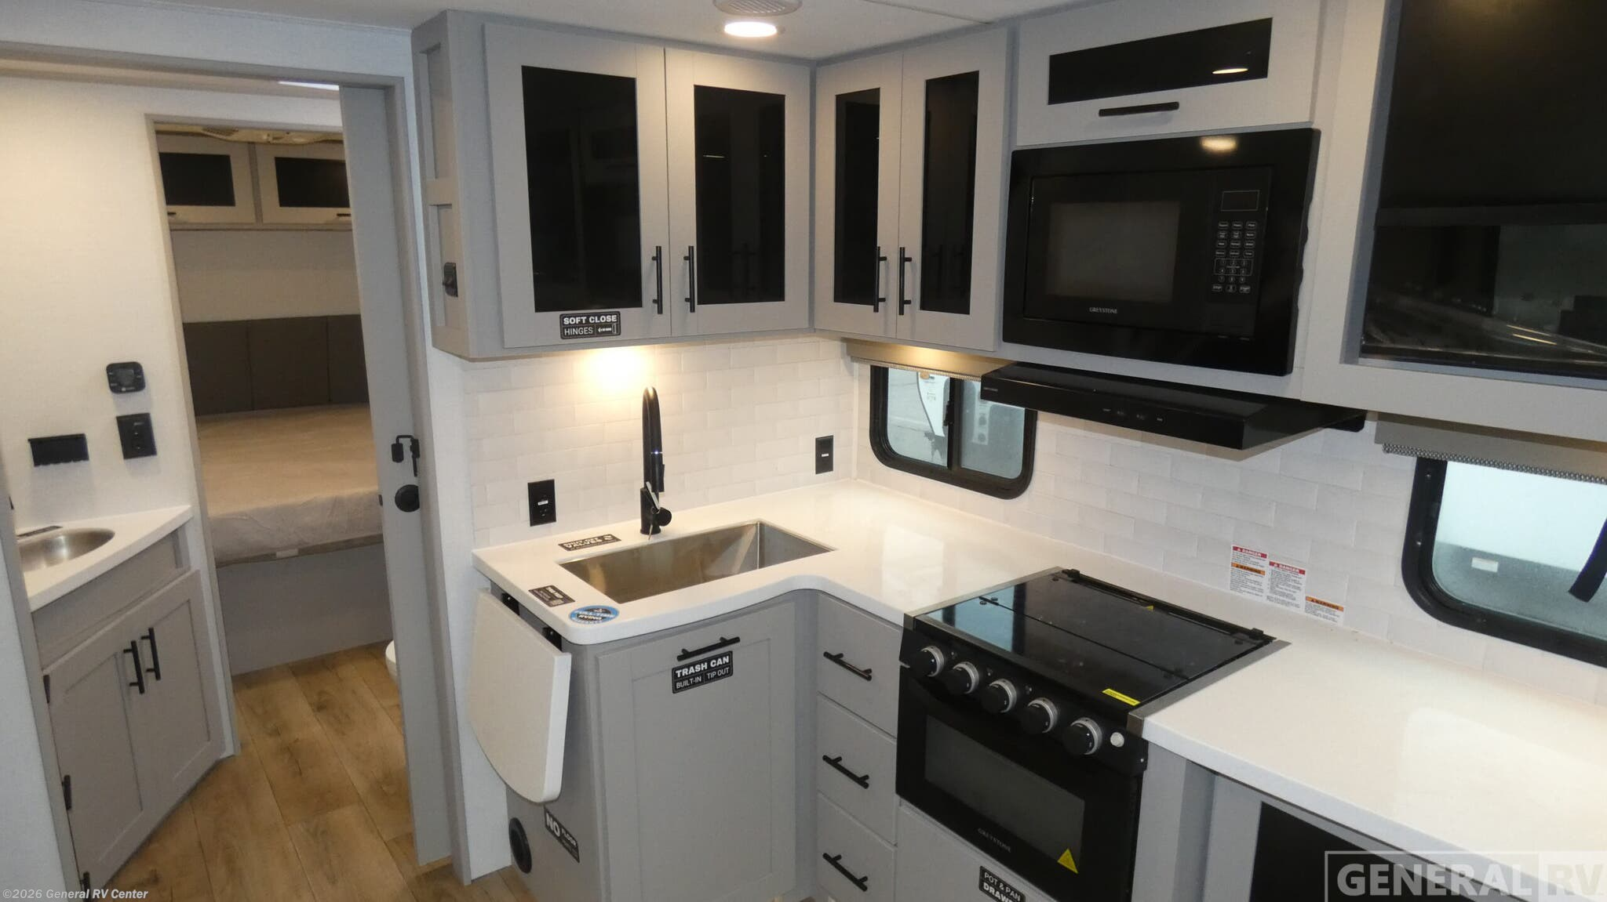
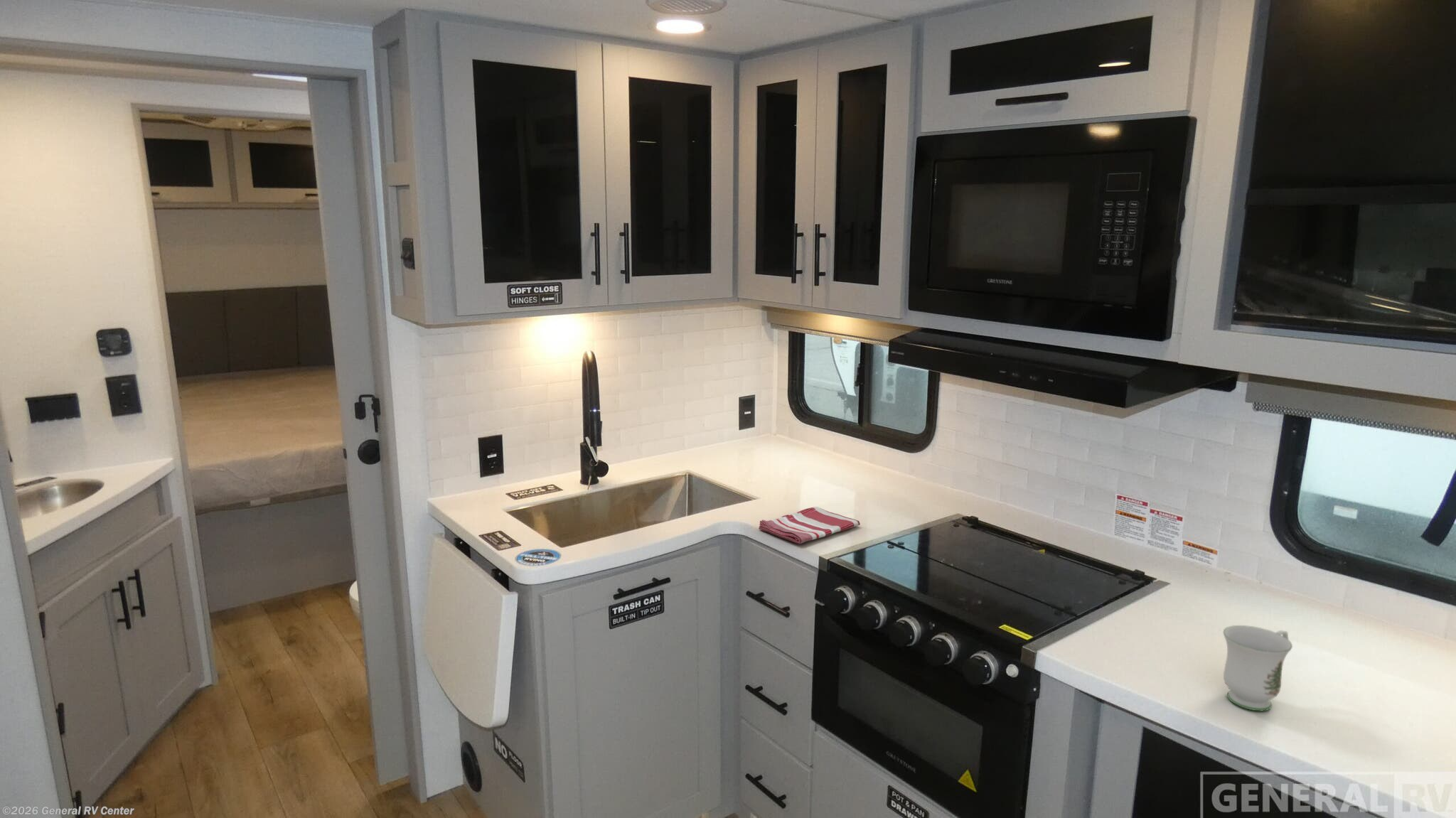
+ mug (1260, 667)
+ dish towel (809, 524)
